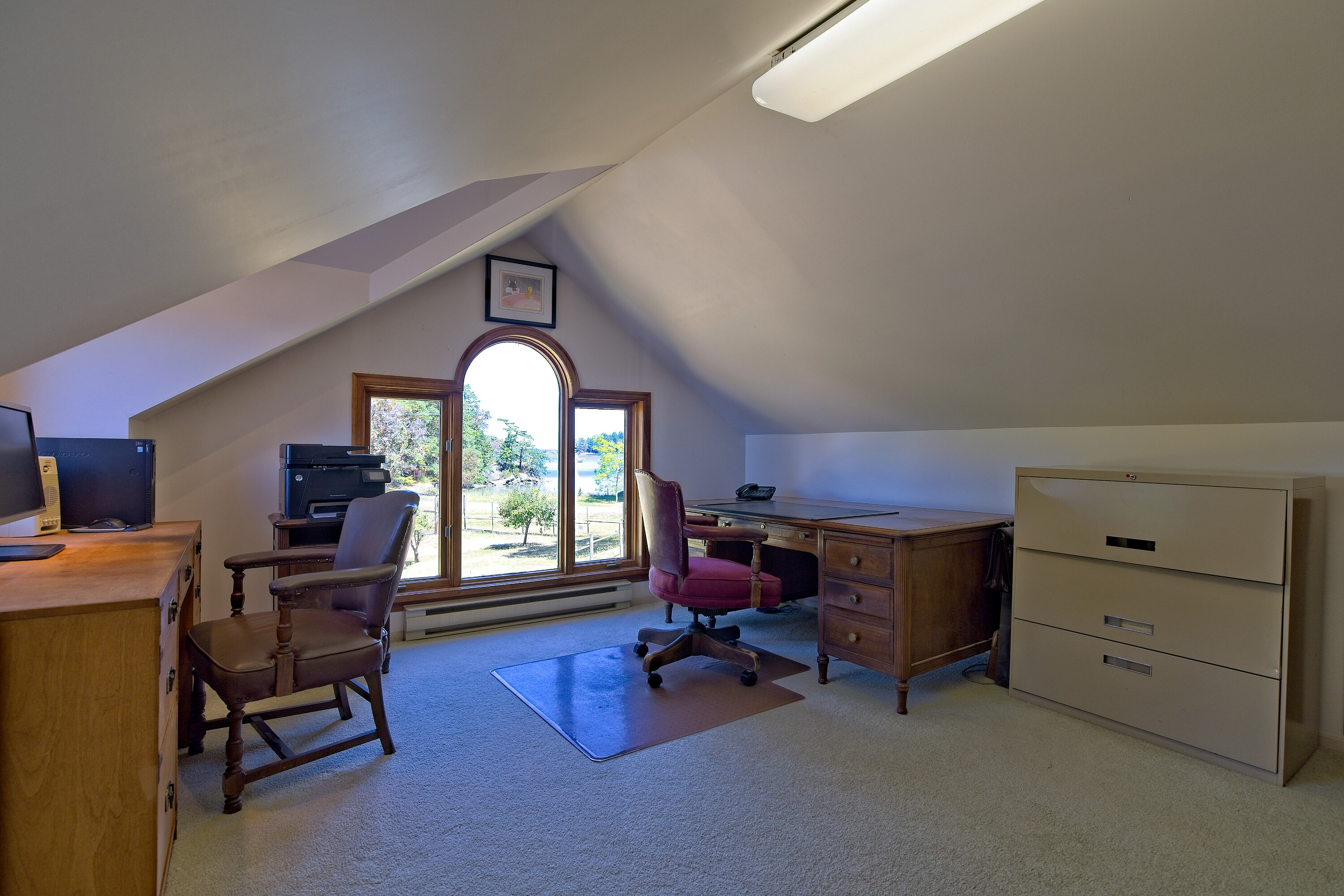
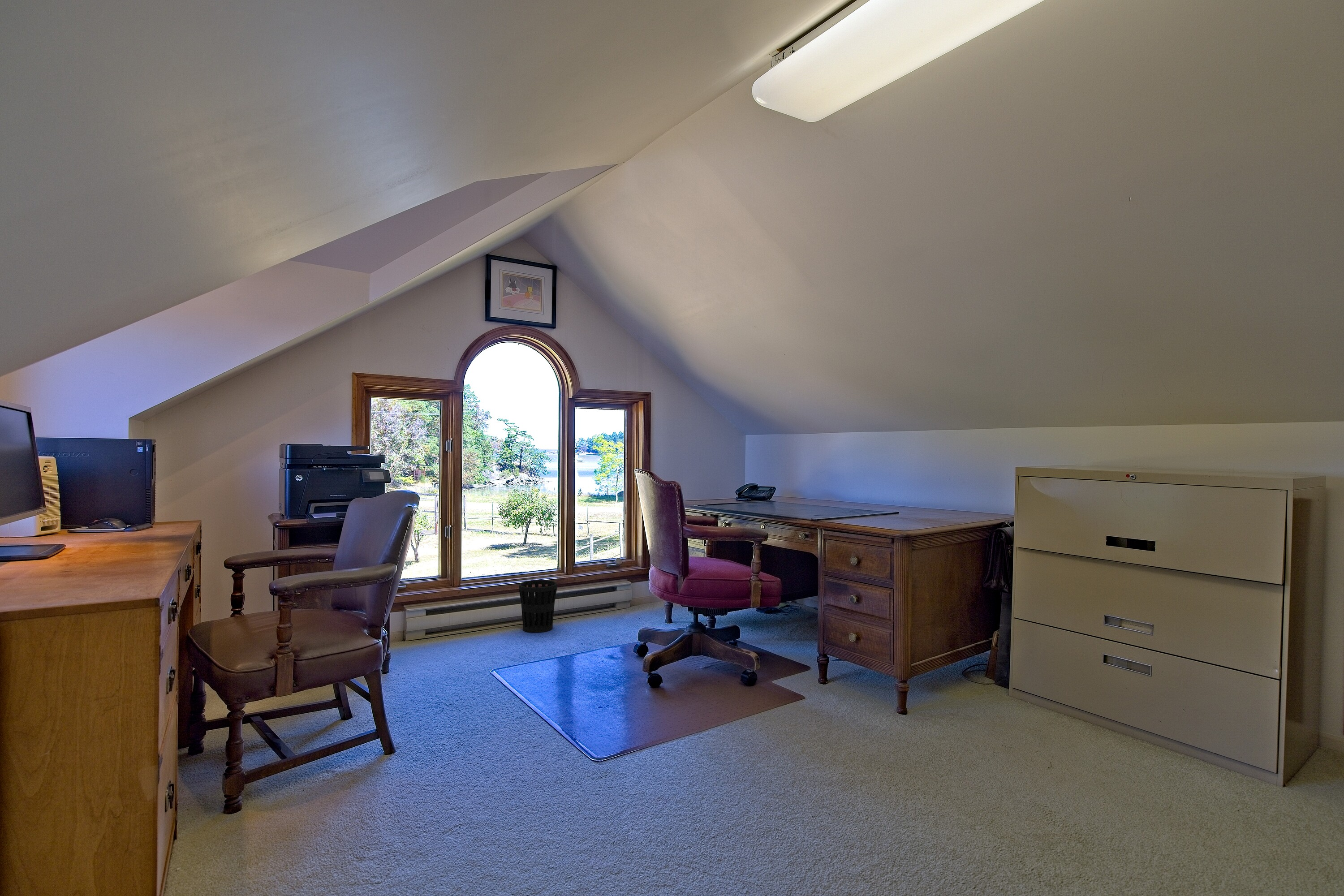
+ wastebasket (538, 606)
